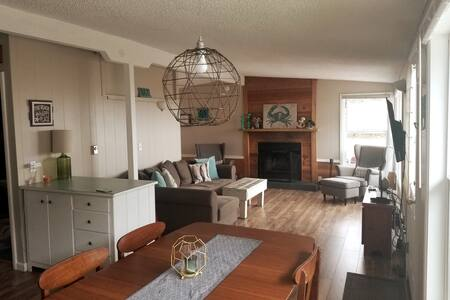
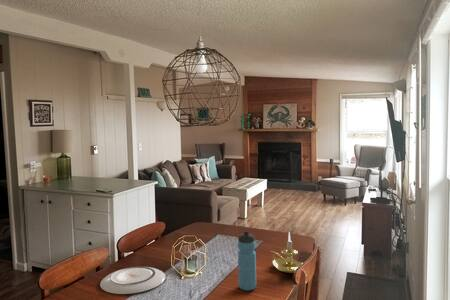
+ plate (133, 277)
+ candle holder (287, 249)
+ water bottle (246, 259)
